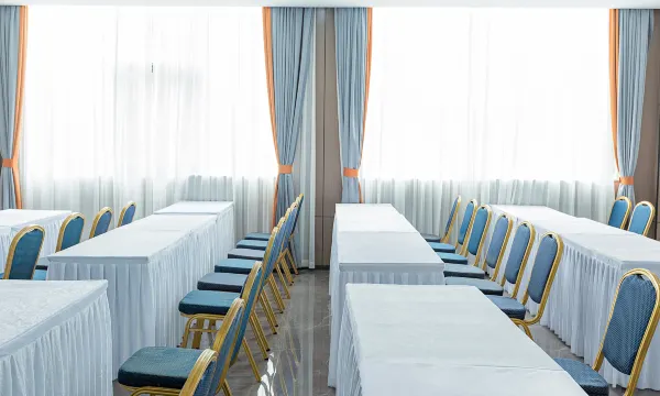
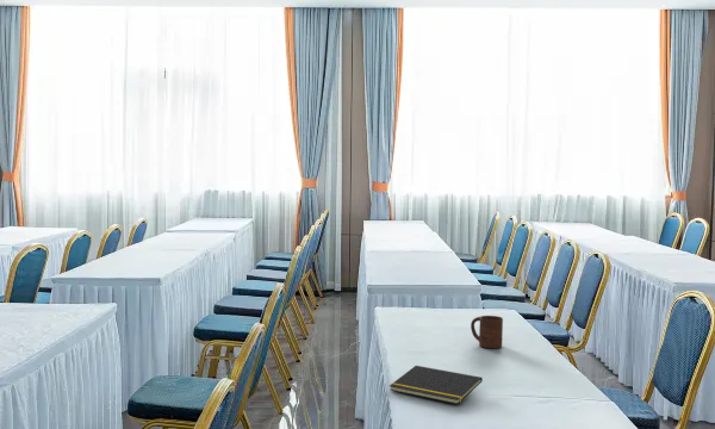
+ notepad (435, 383)
+ cup (486, 331)
